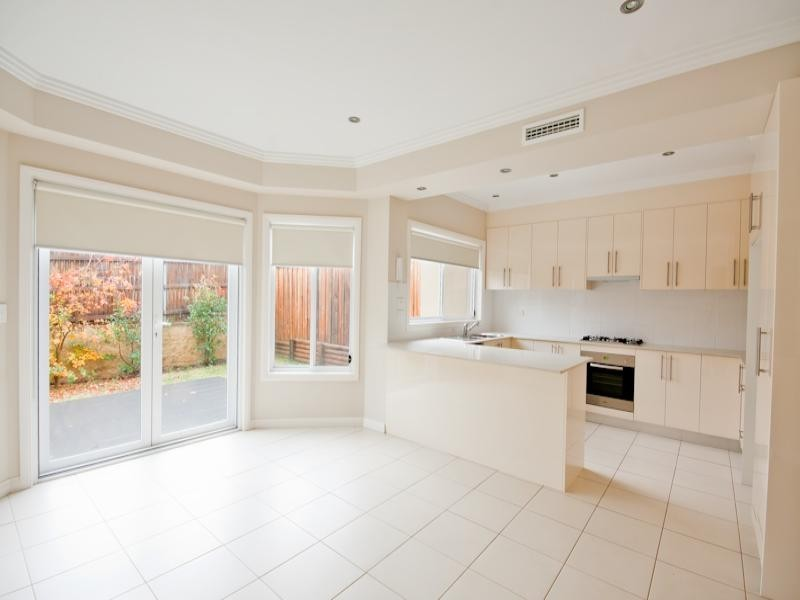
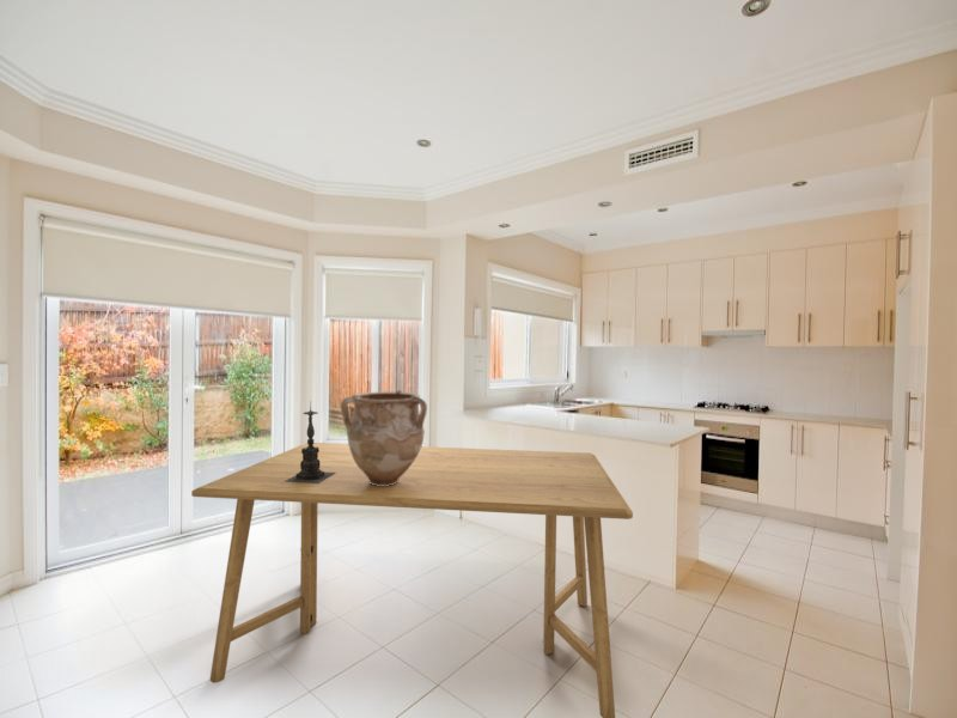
+ dining table (435, 509)
+ vase (386, 436)
+ candle holder (311, 438)
